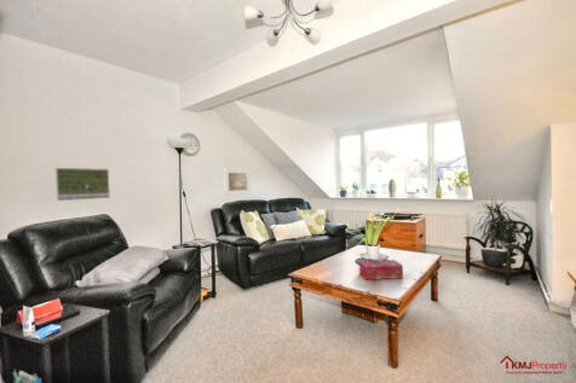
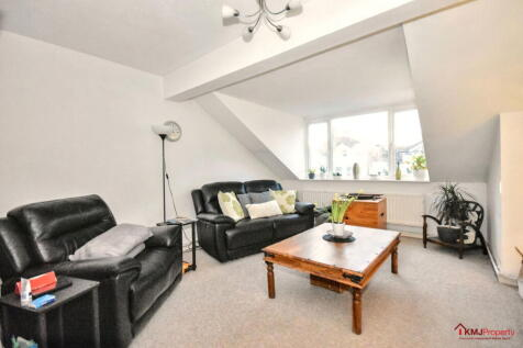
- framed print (237, 181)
- tissue box (380, 269)
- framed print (83, 184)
